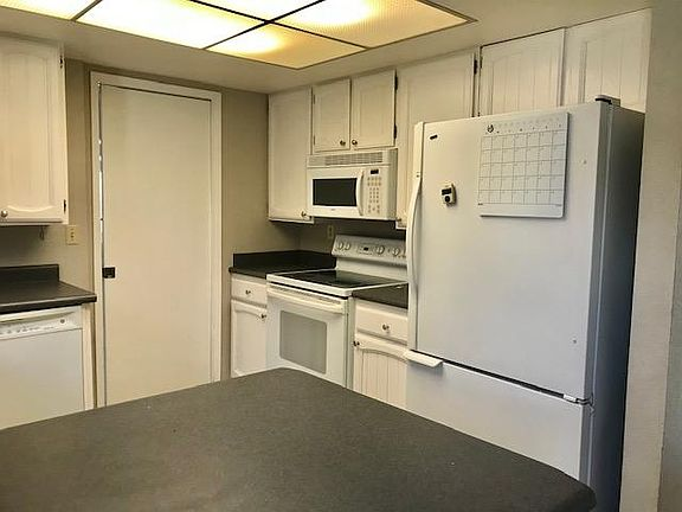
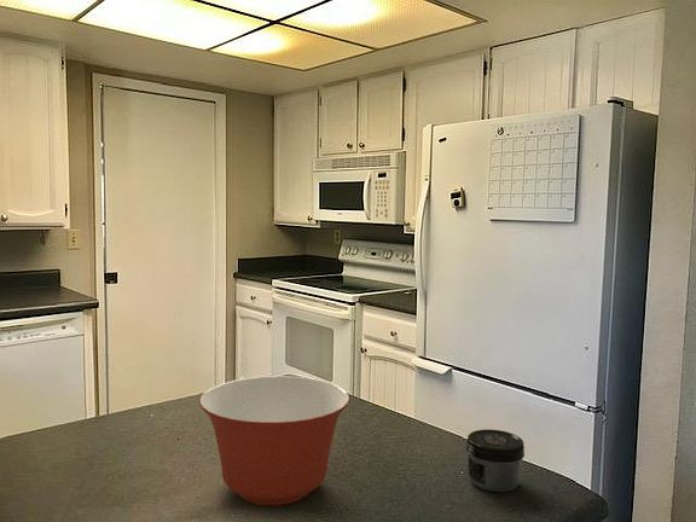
+ jar (494, 460)
+ mixing bowl (274, 441)
